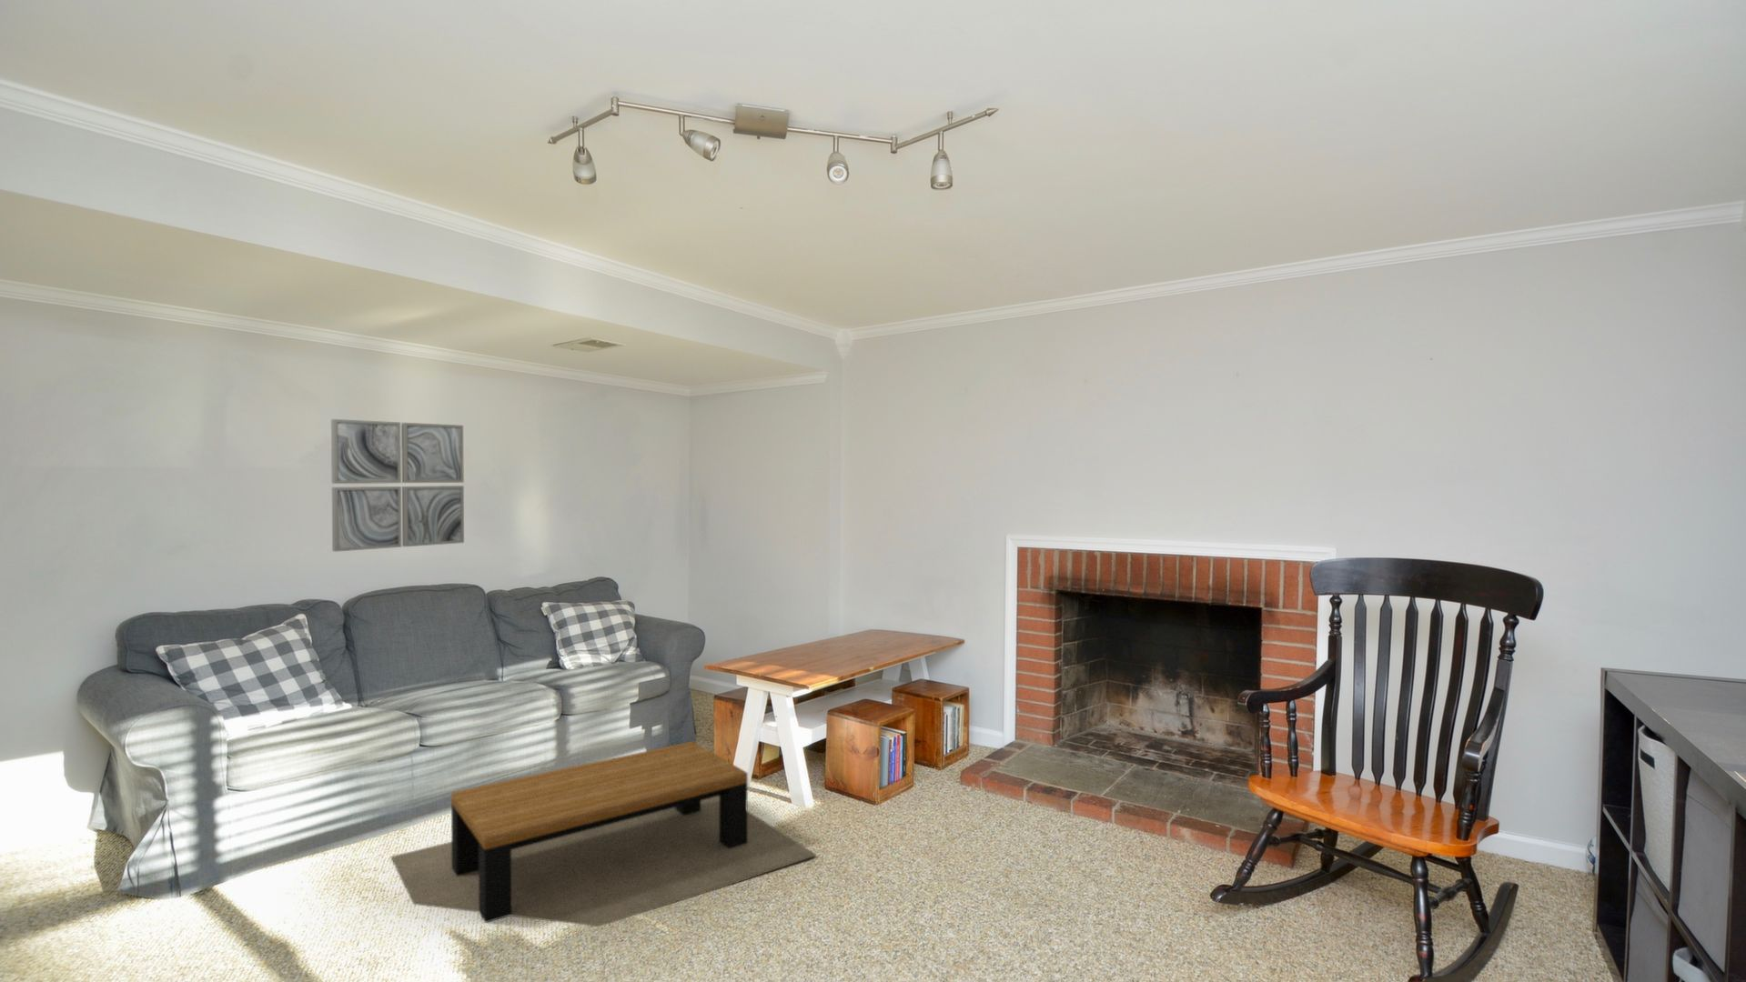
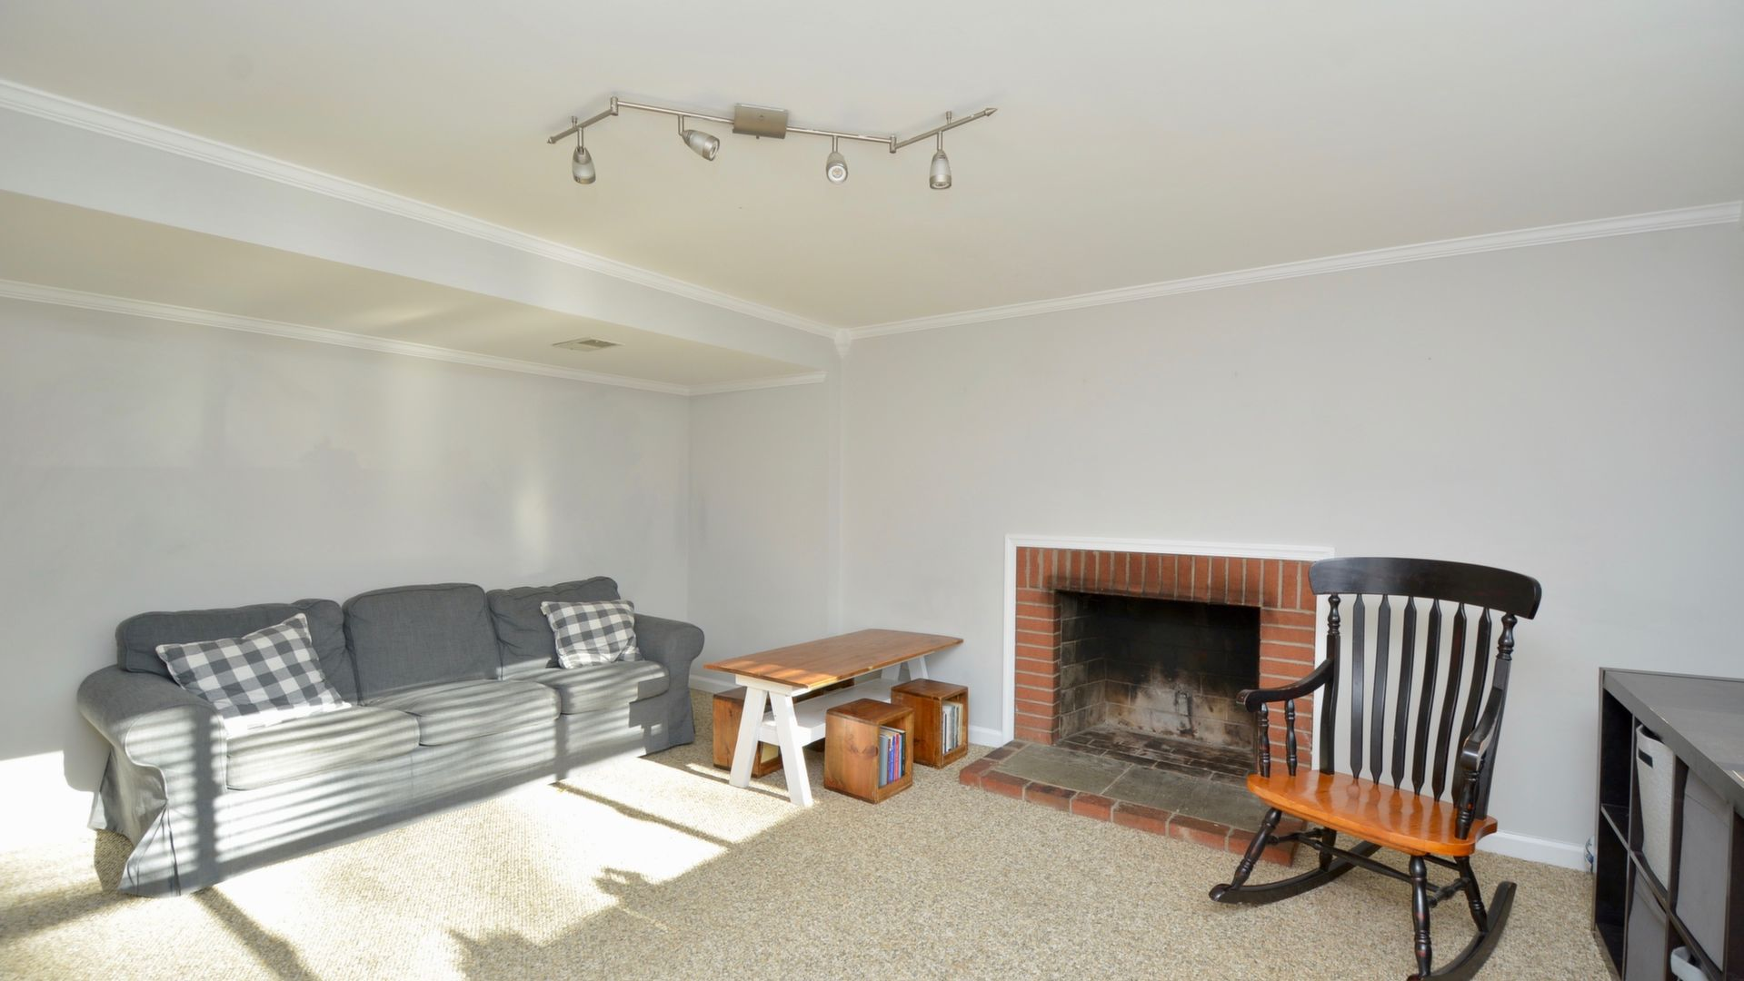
- wall art (401, 487)
- coffee table (604, 819)
